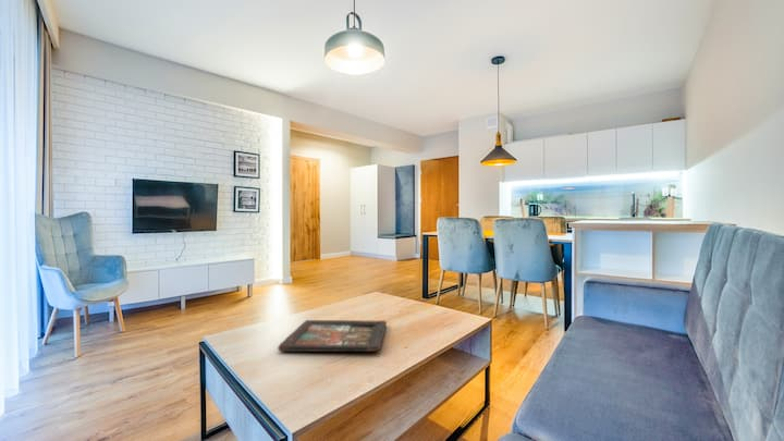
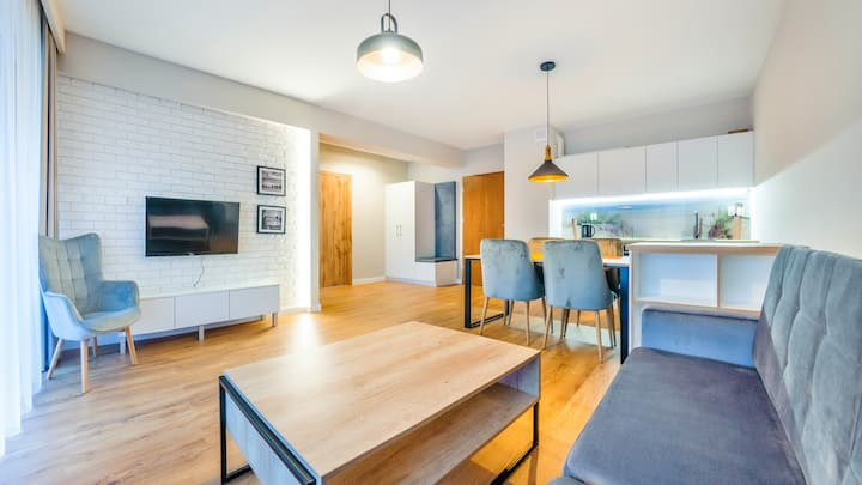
- decorative tray (338, 334)
